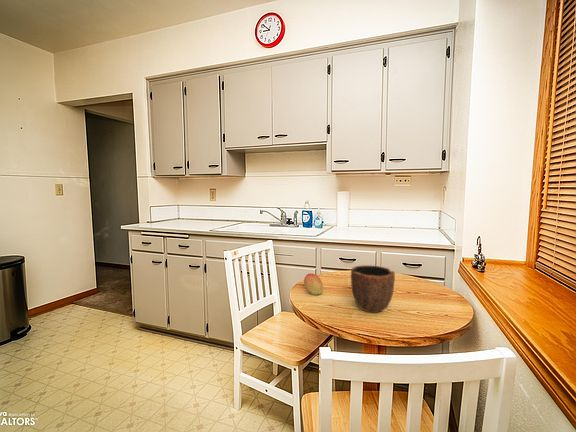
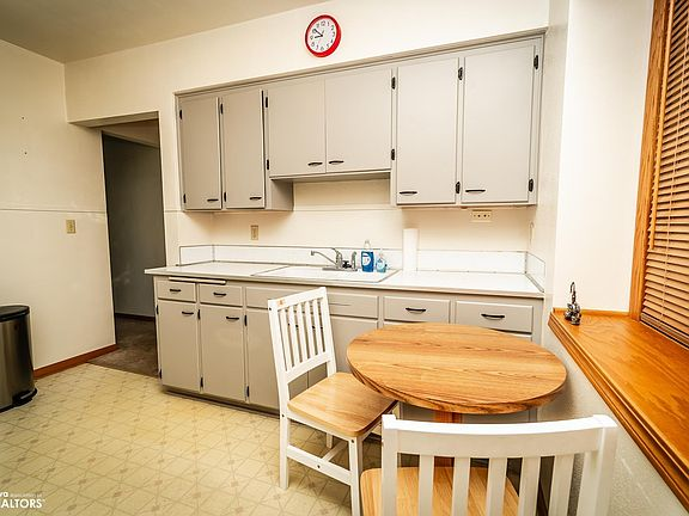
- bowl (372, 289)
- fruit (313, 283)
